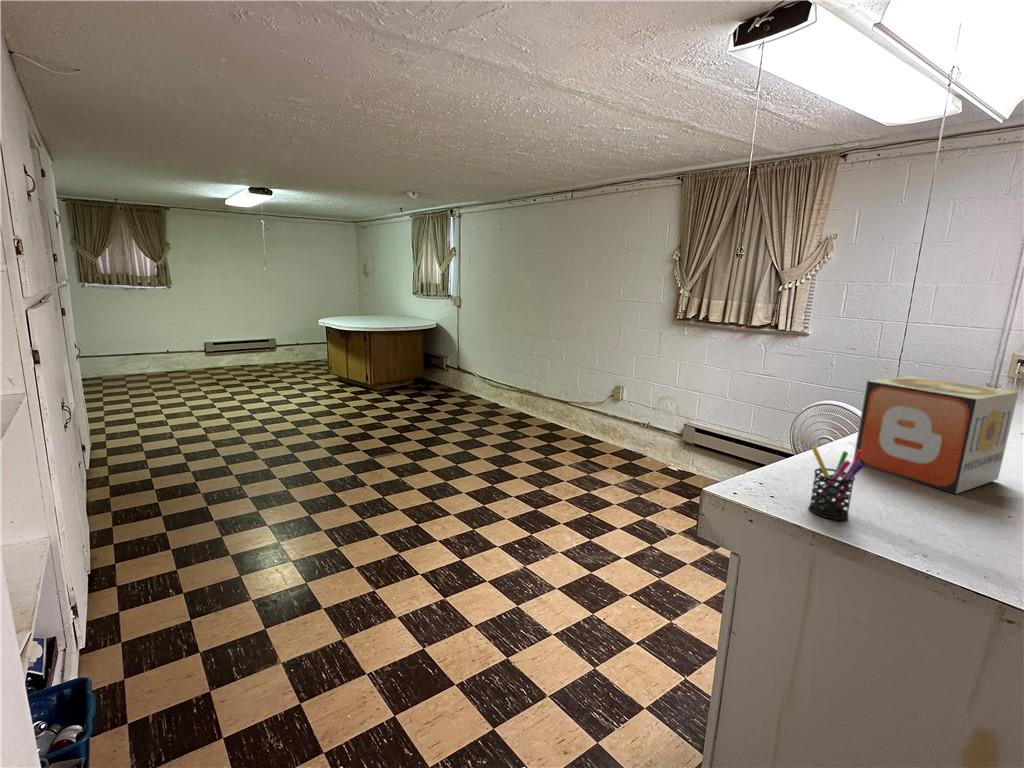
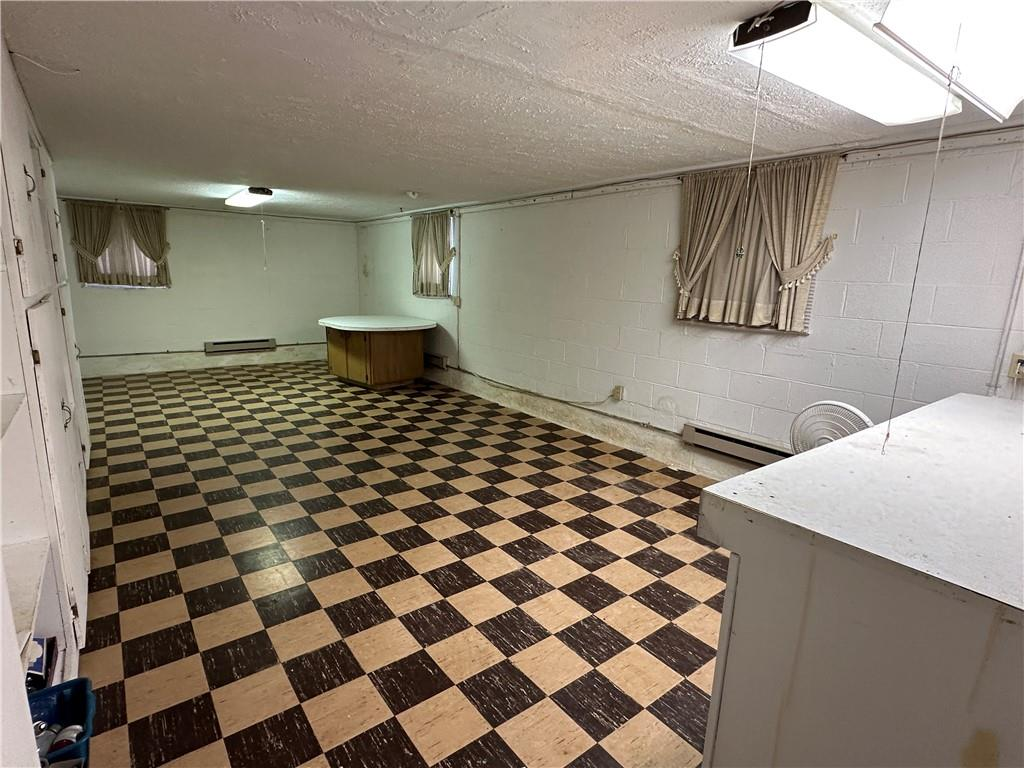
- pen holder (837, 478)
- display cube (931, 429)
